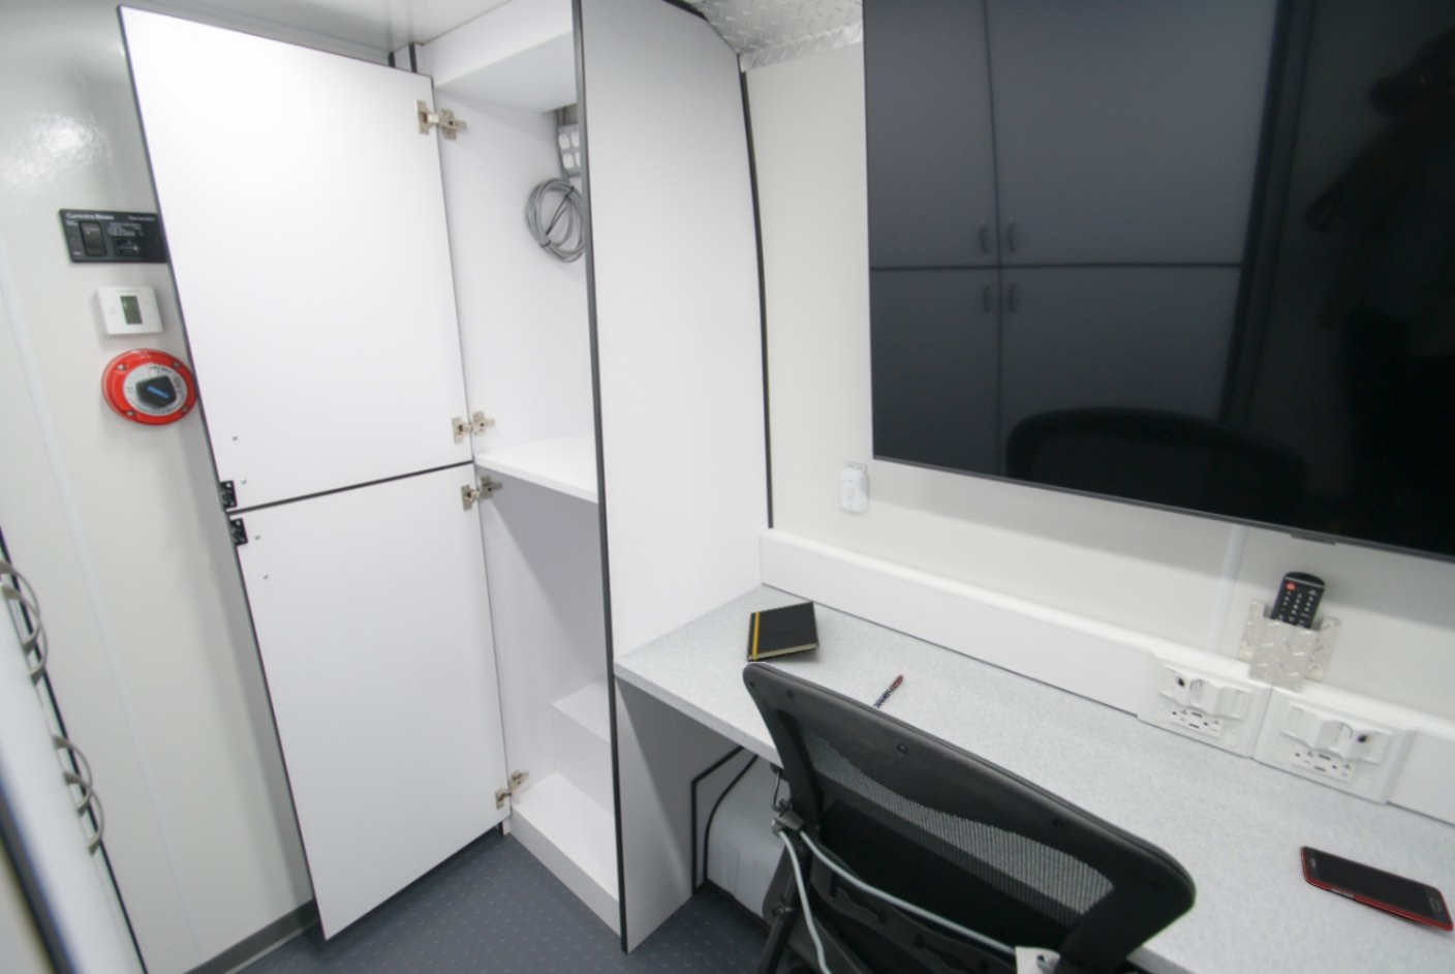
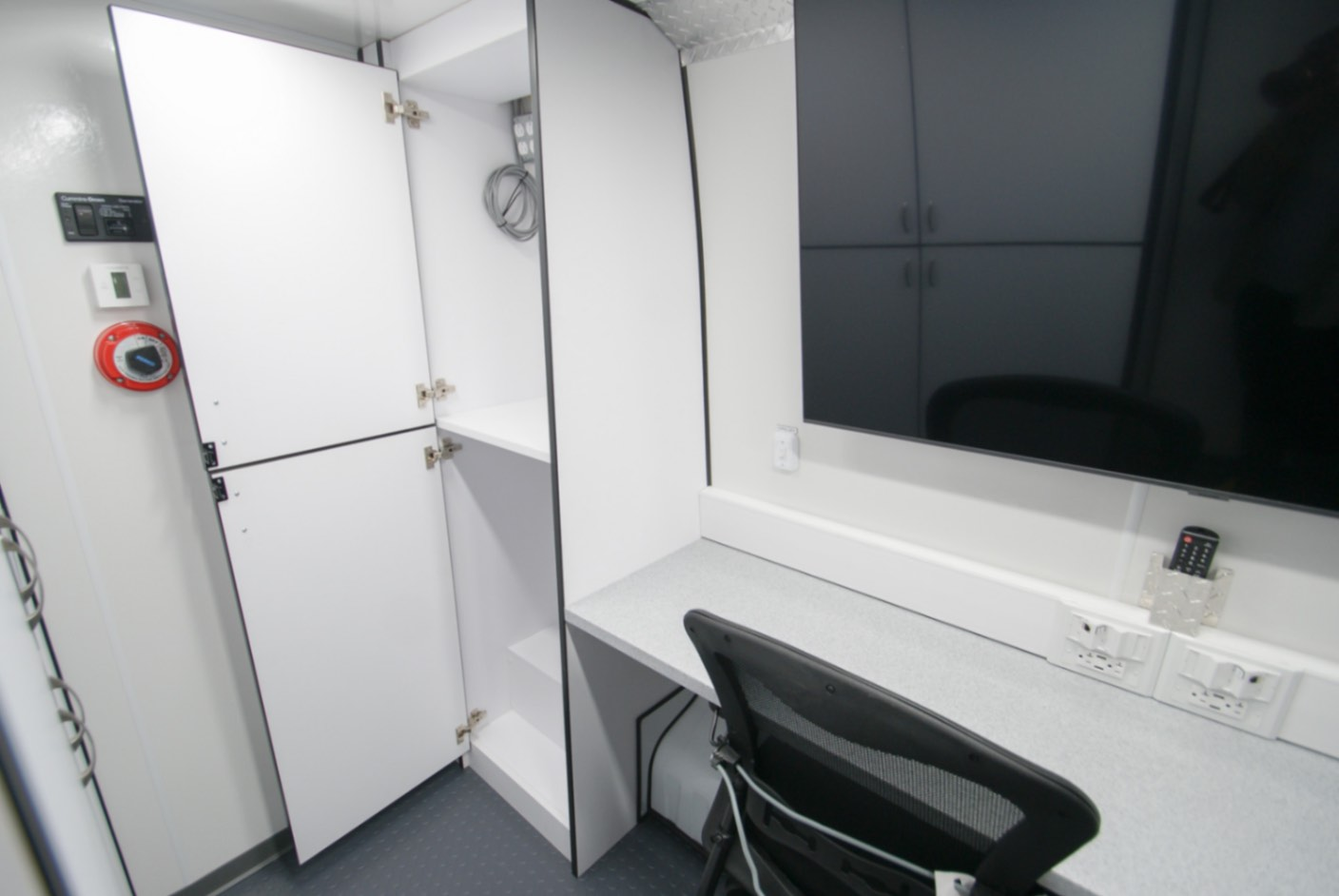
- notepad (782, 628)
- cell phone (1371, 885)
- pen (888, 690)
